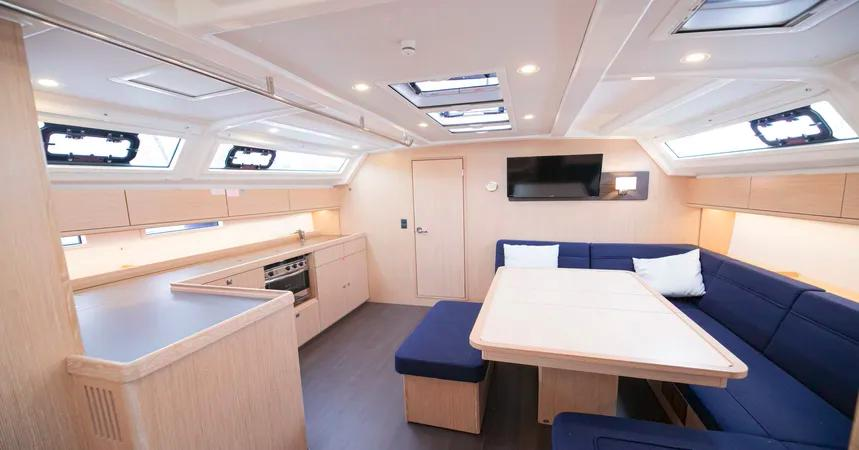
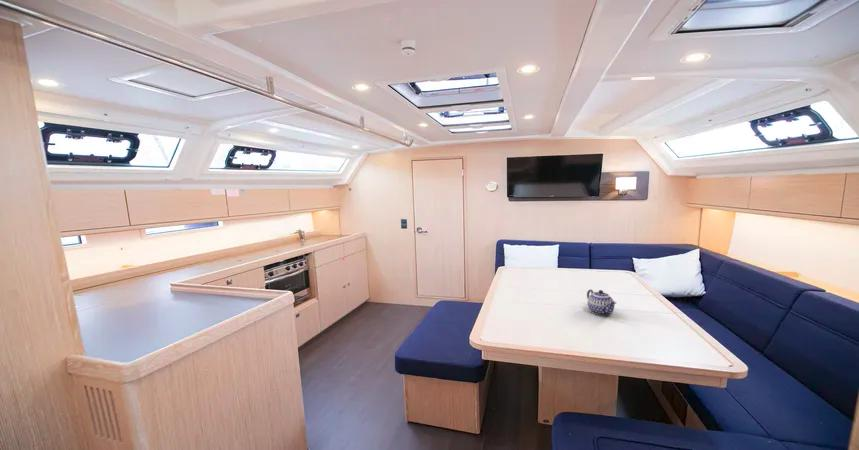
+ teapot (600, 301)
